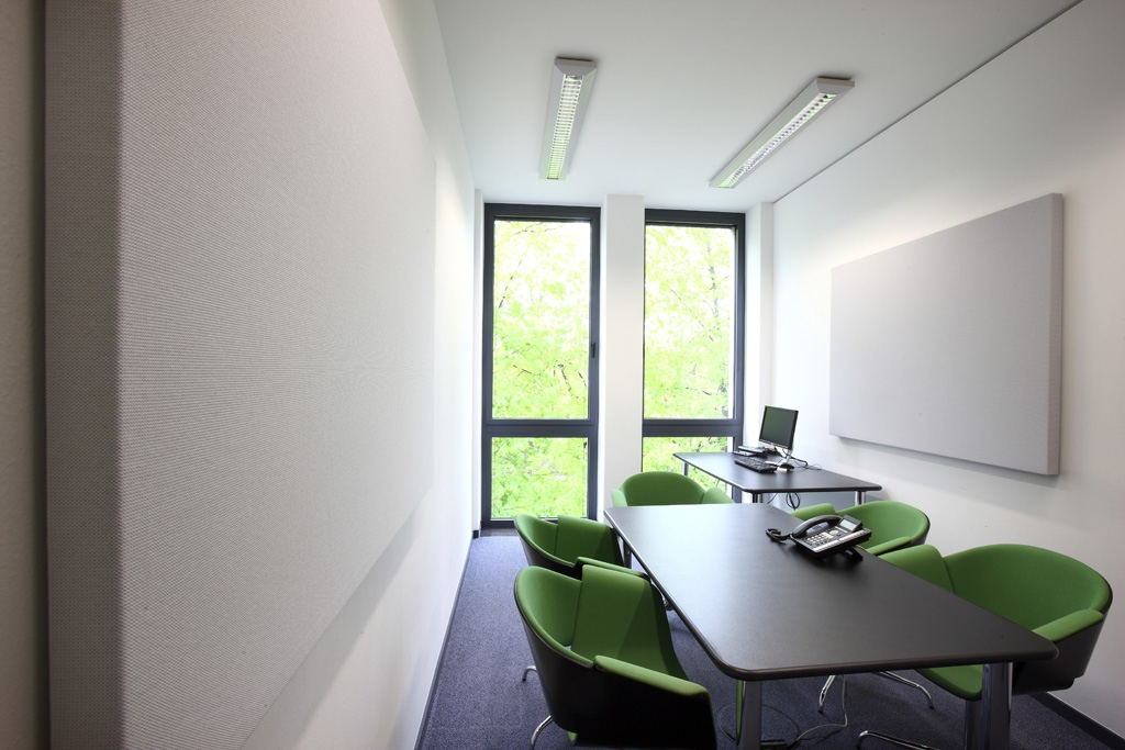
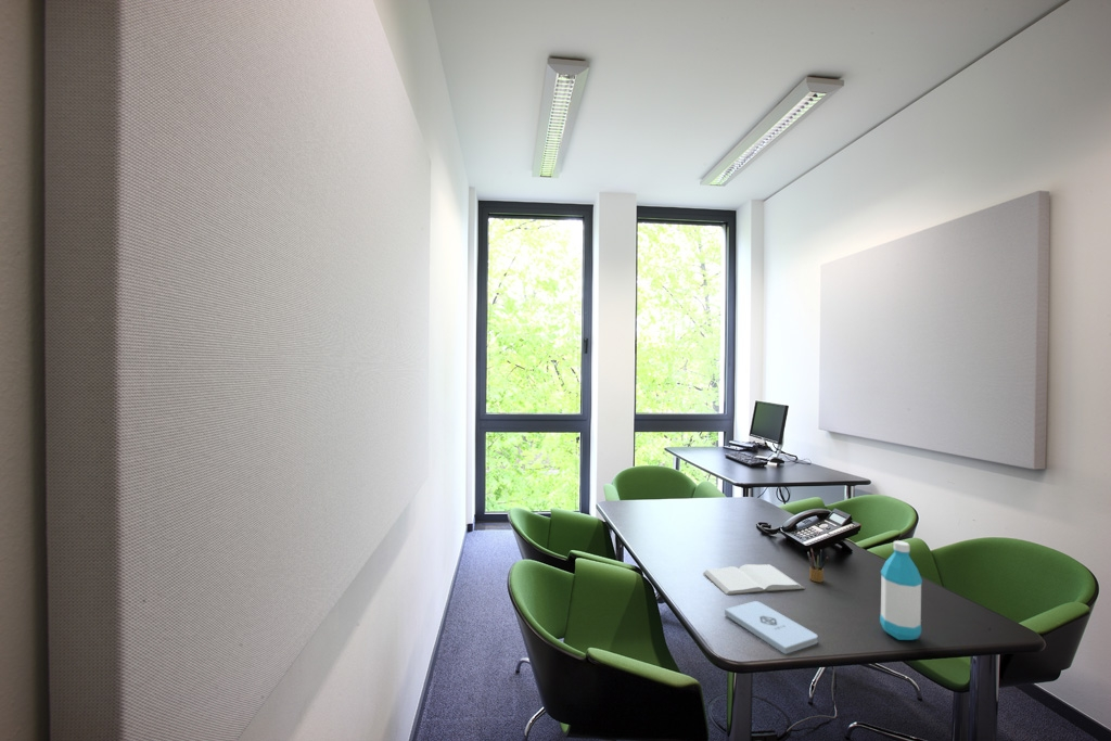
+ notepad (769, 625)
+ pencil box (817, 565)
+ water bottle (901, 588)
+ book (752, 577)
